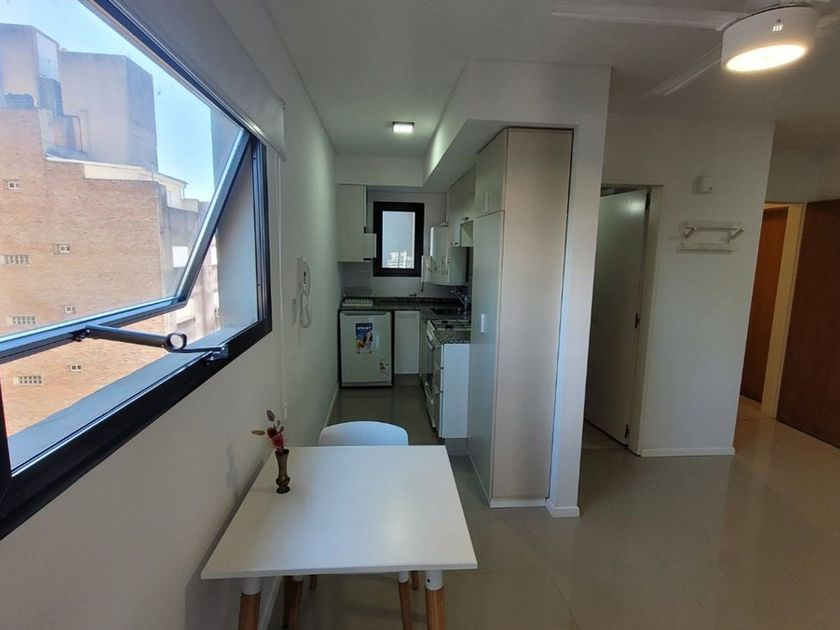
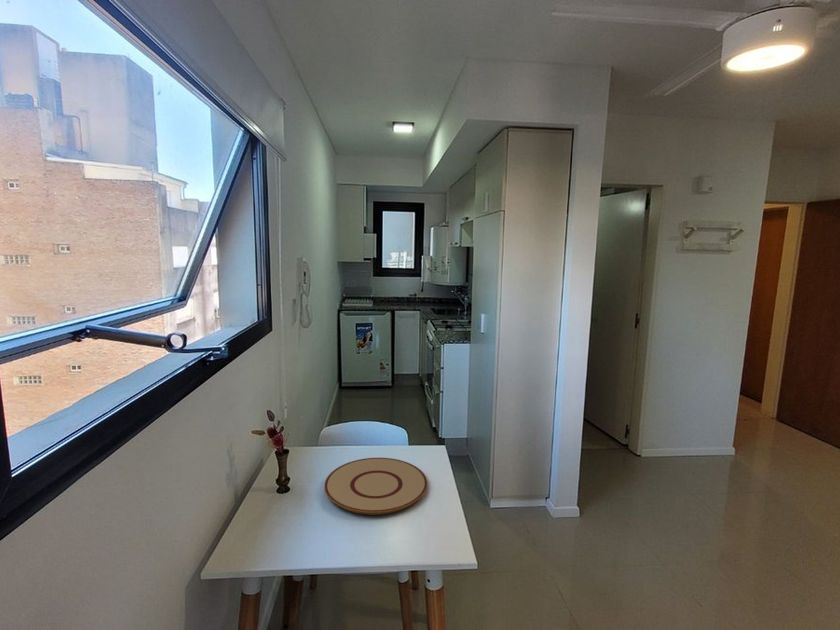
+ plate (376, 483)
